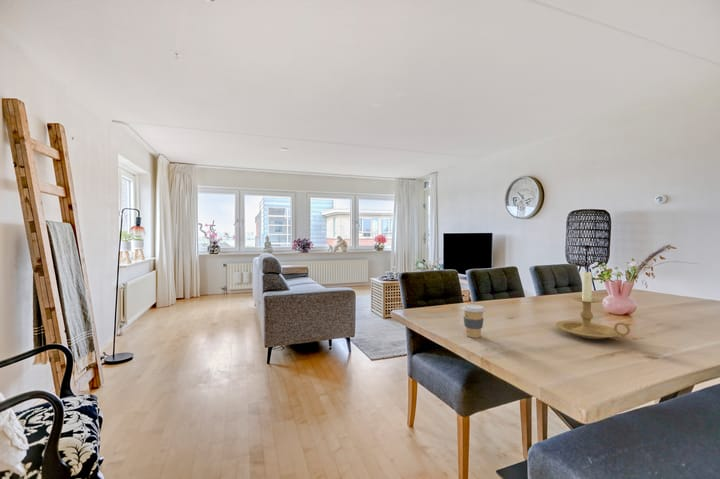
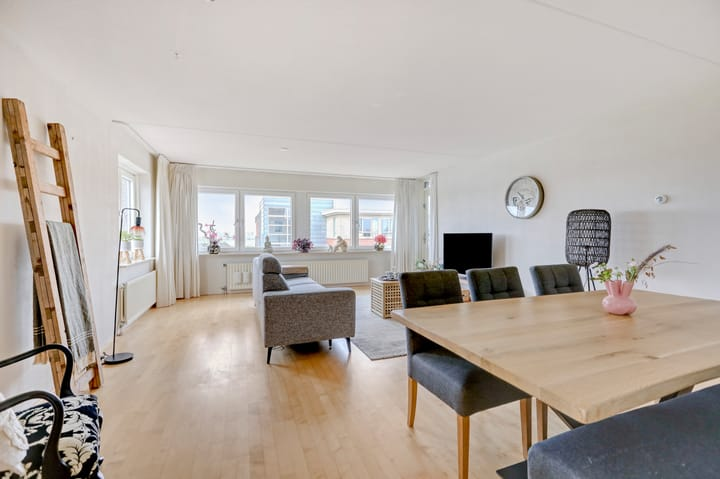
- coffee cup (473, 321)
- candle holder (586, 302)
